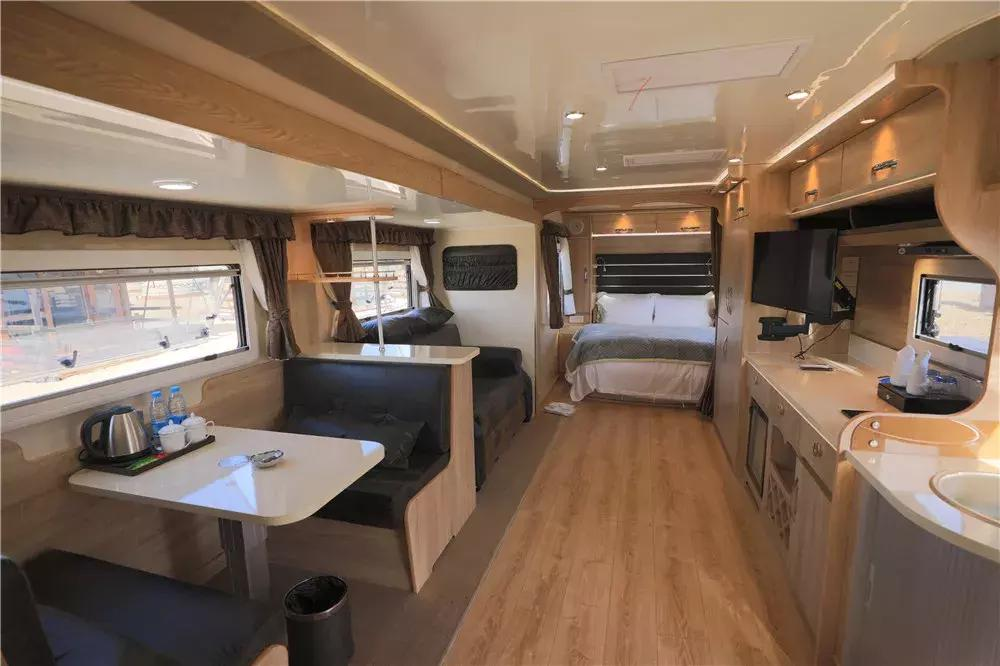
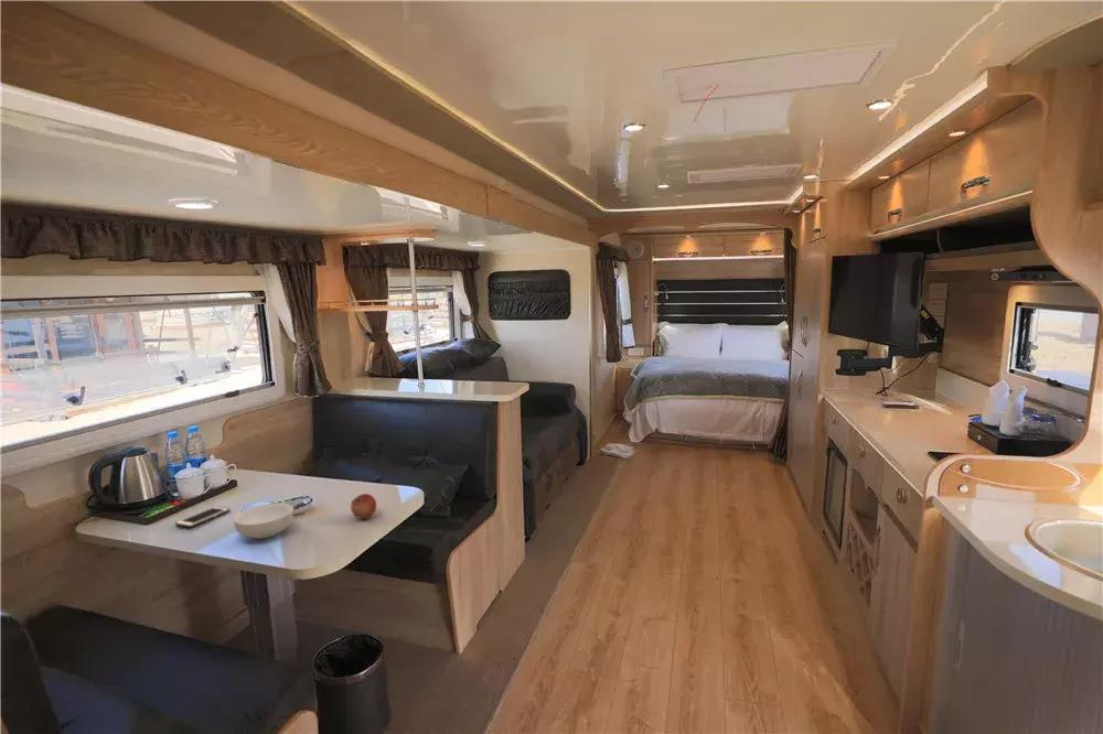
+ apple (363, 506)
+ cell phone (203, 516)
+ cereal bowl (265, 522)
